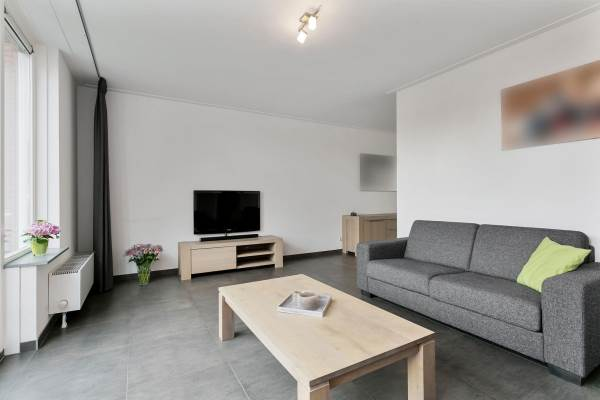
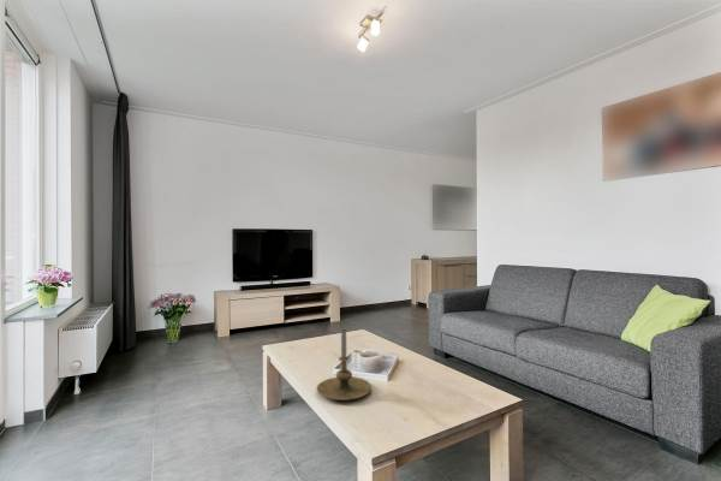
+ candle holder (344, 360)
